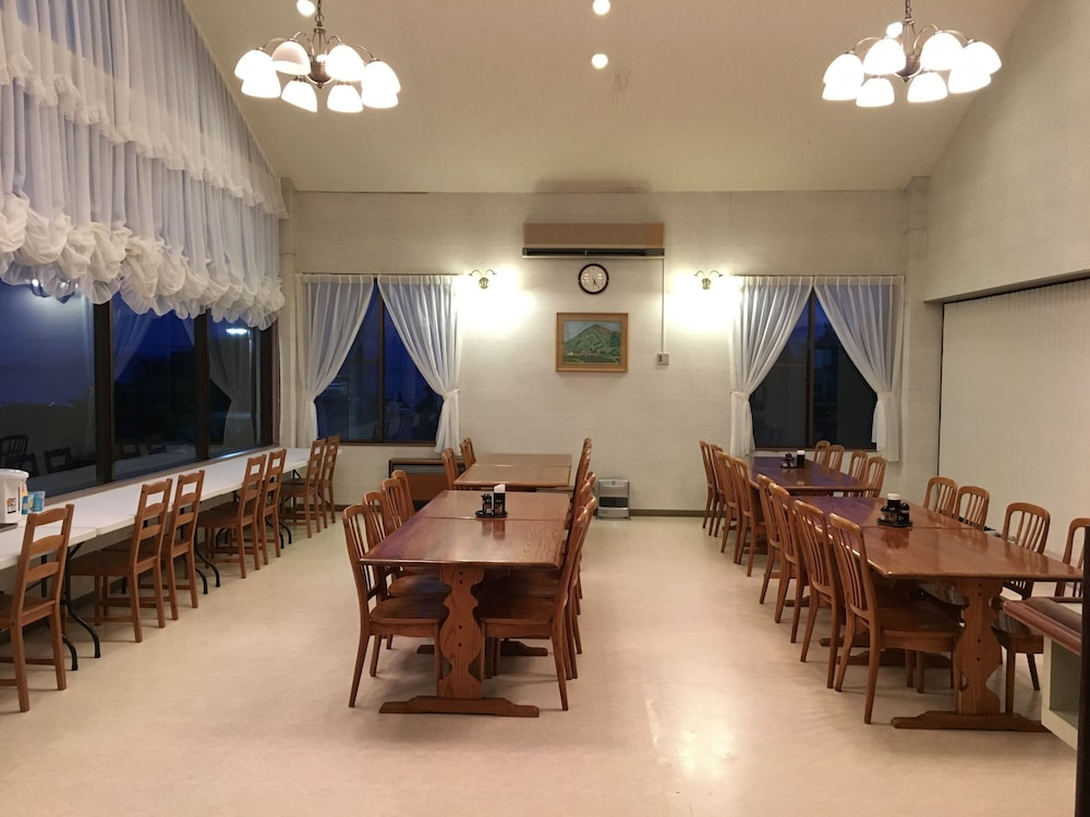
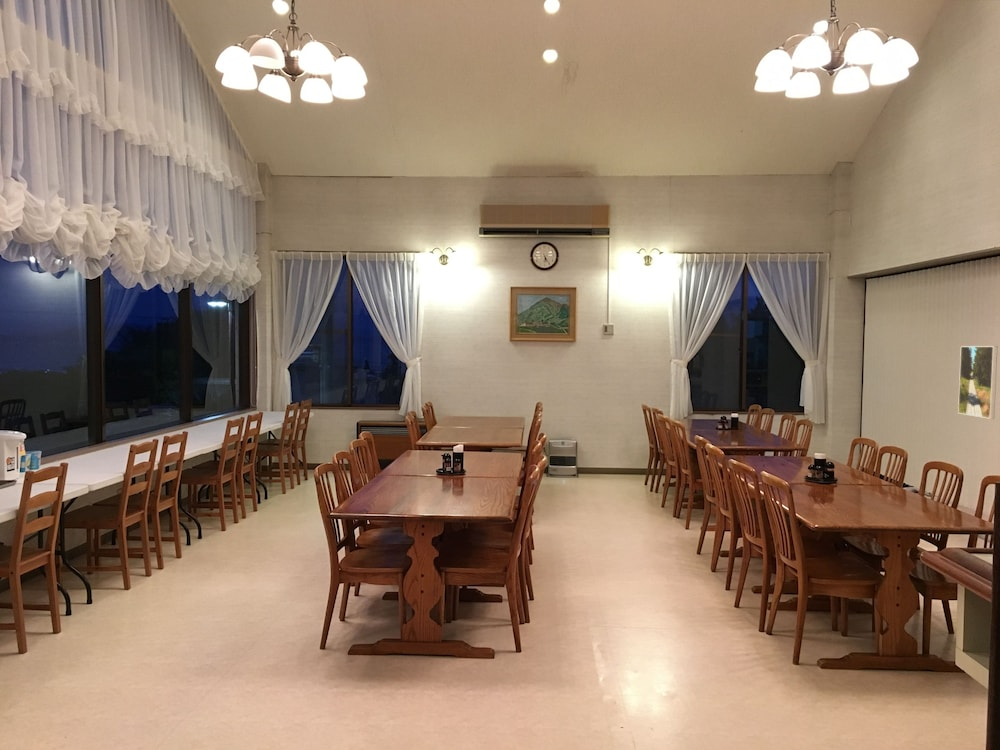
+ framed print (977, 381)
